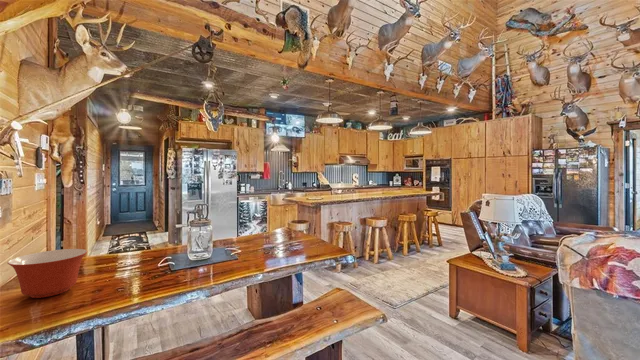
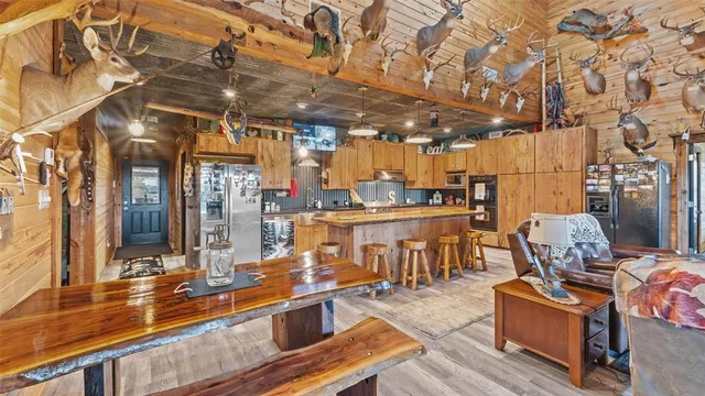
- mixing bowl (50, 273)
